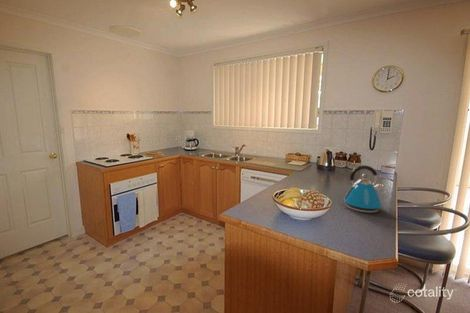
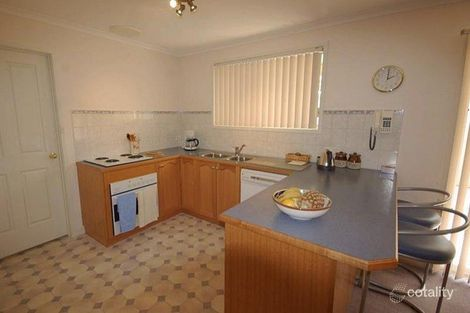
- kettle (362, 186)
